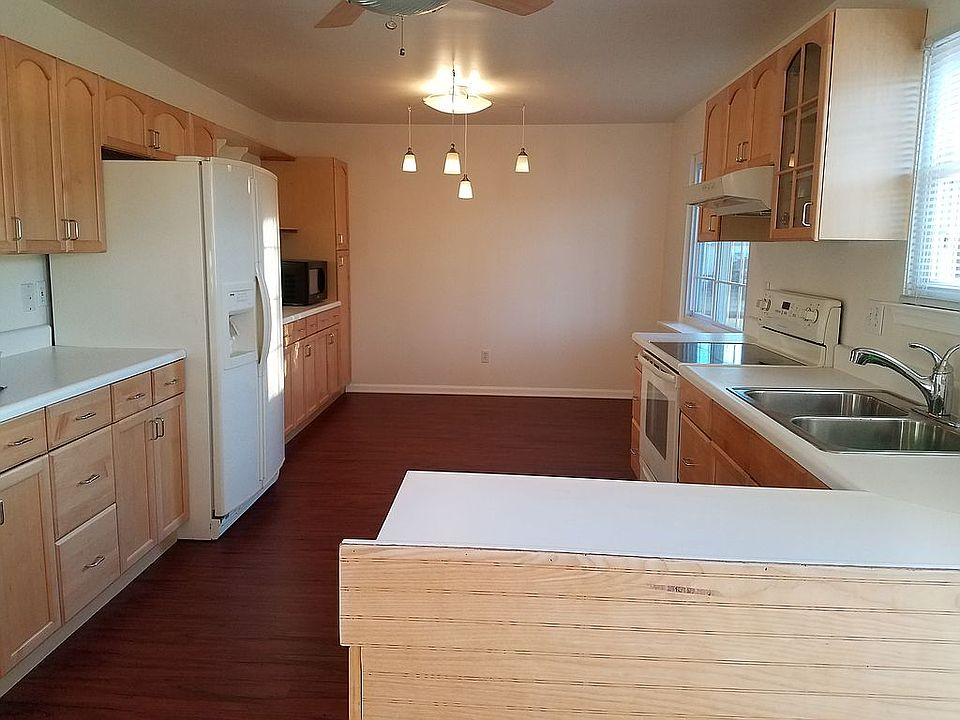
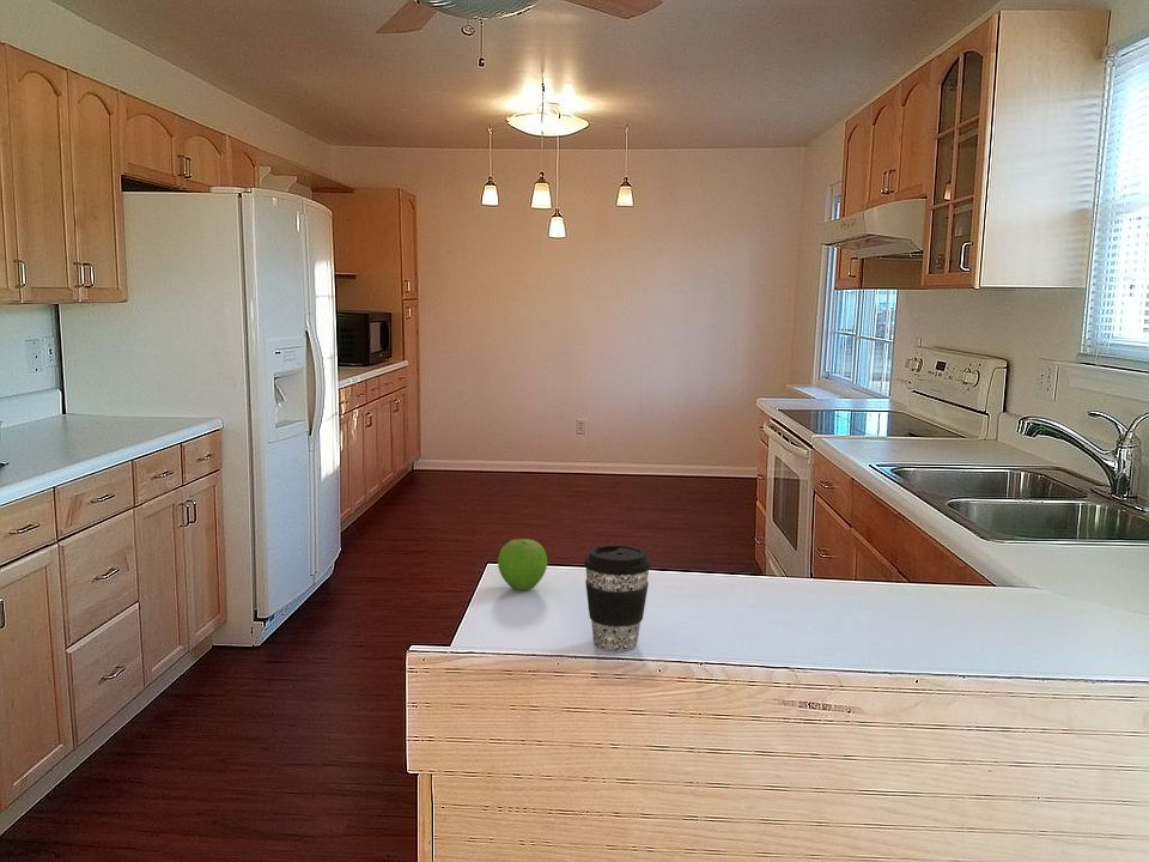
+ coffee cup (616, 597)
+ fruit (522, 564)
